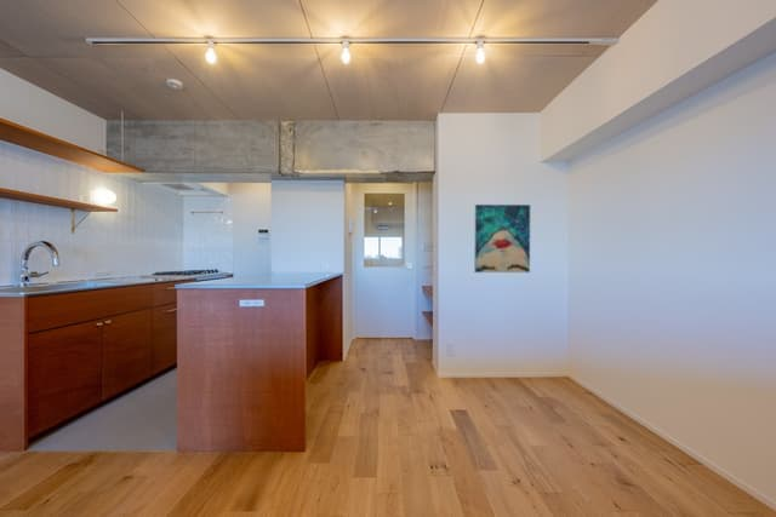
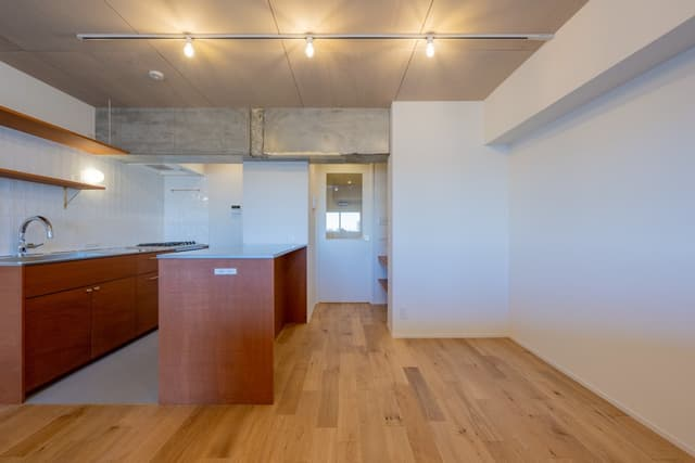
- wall art (502, 239)
